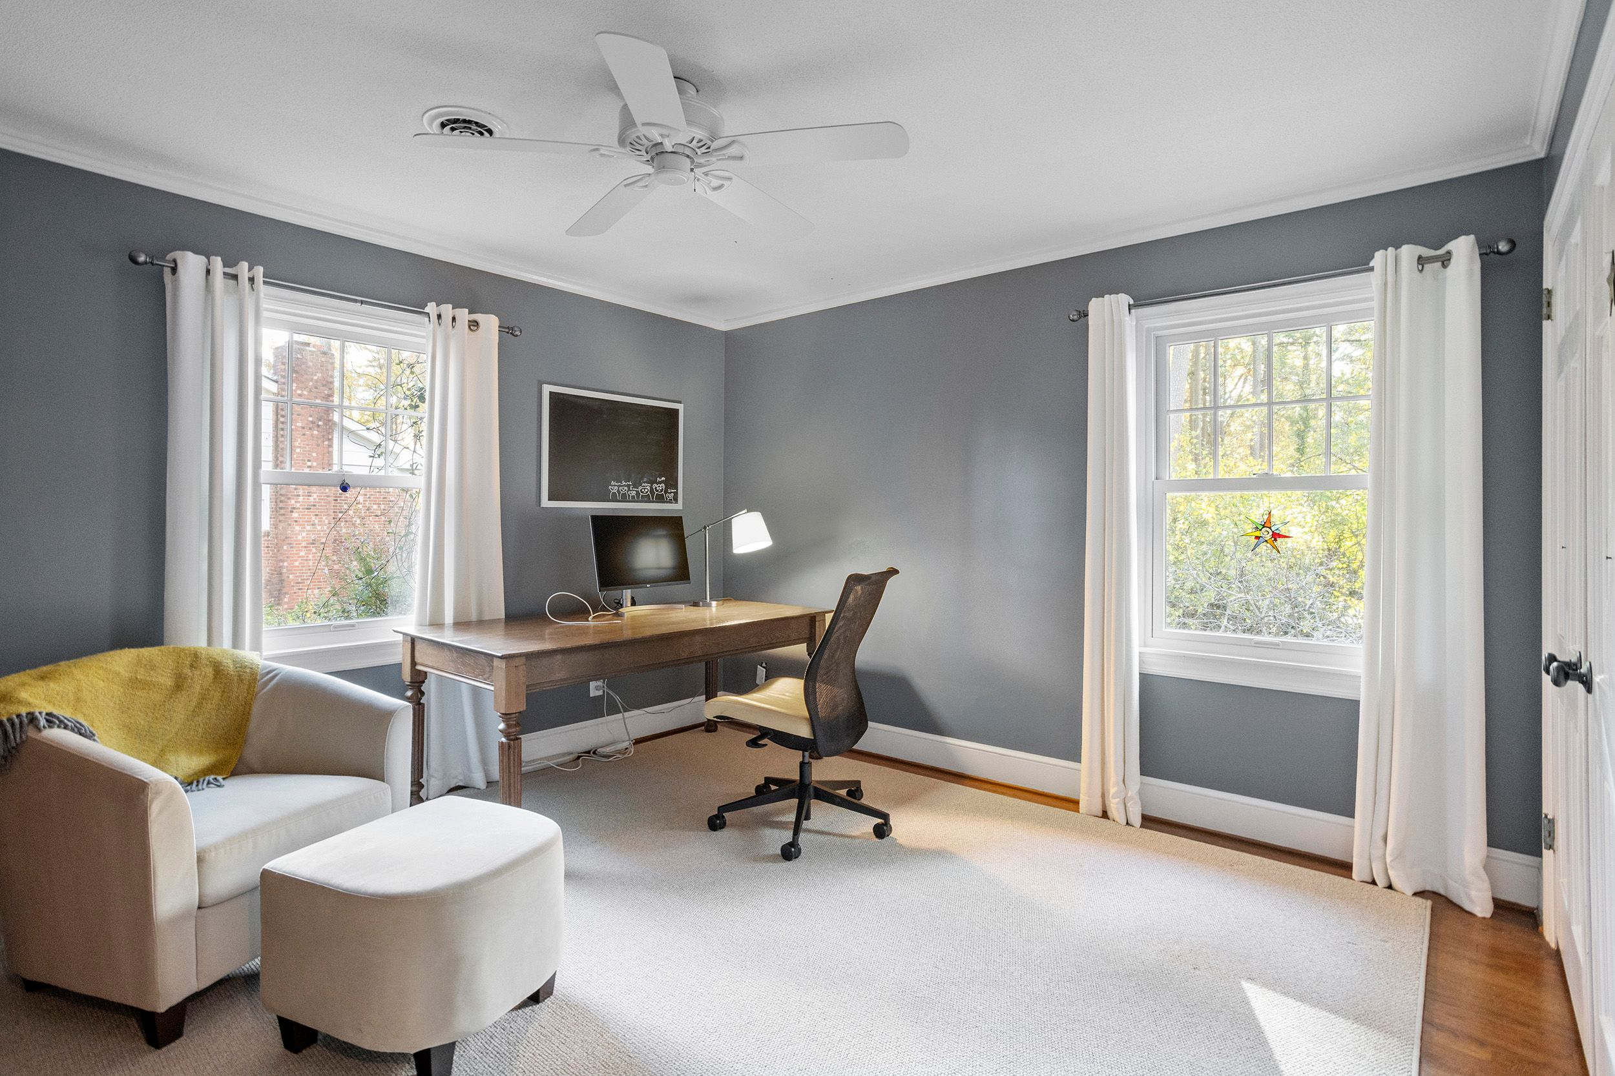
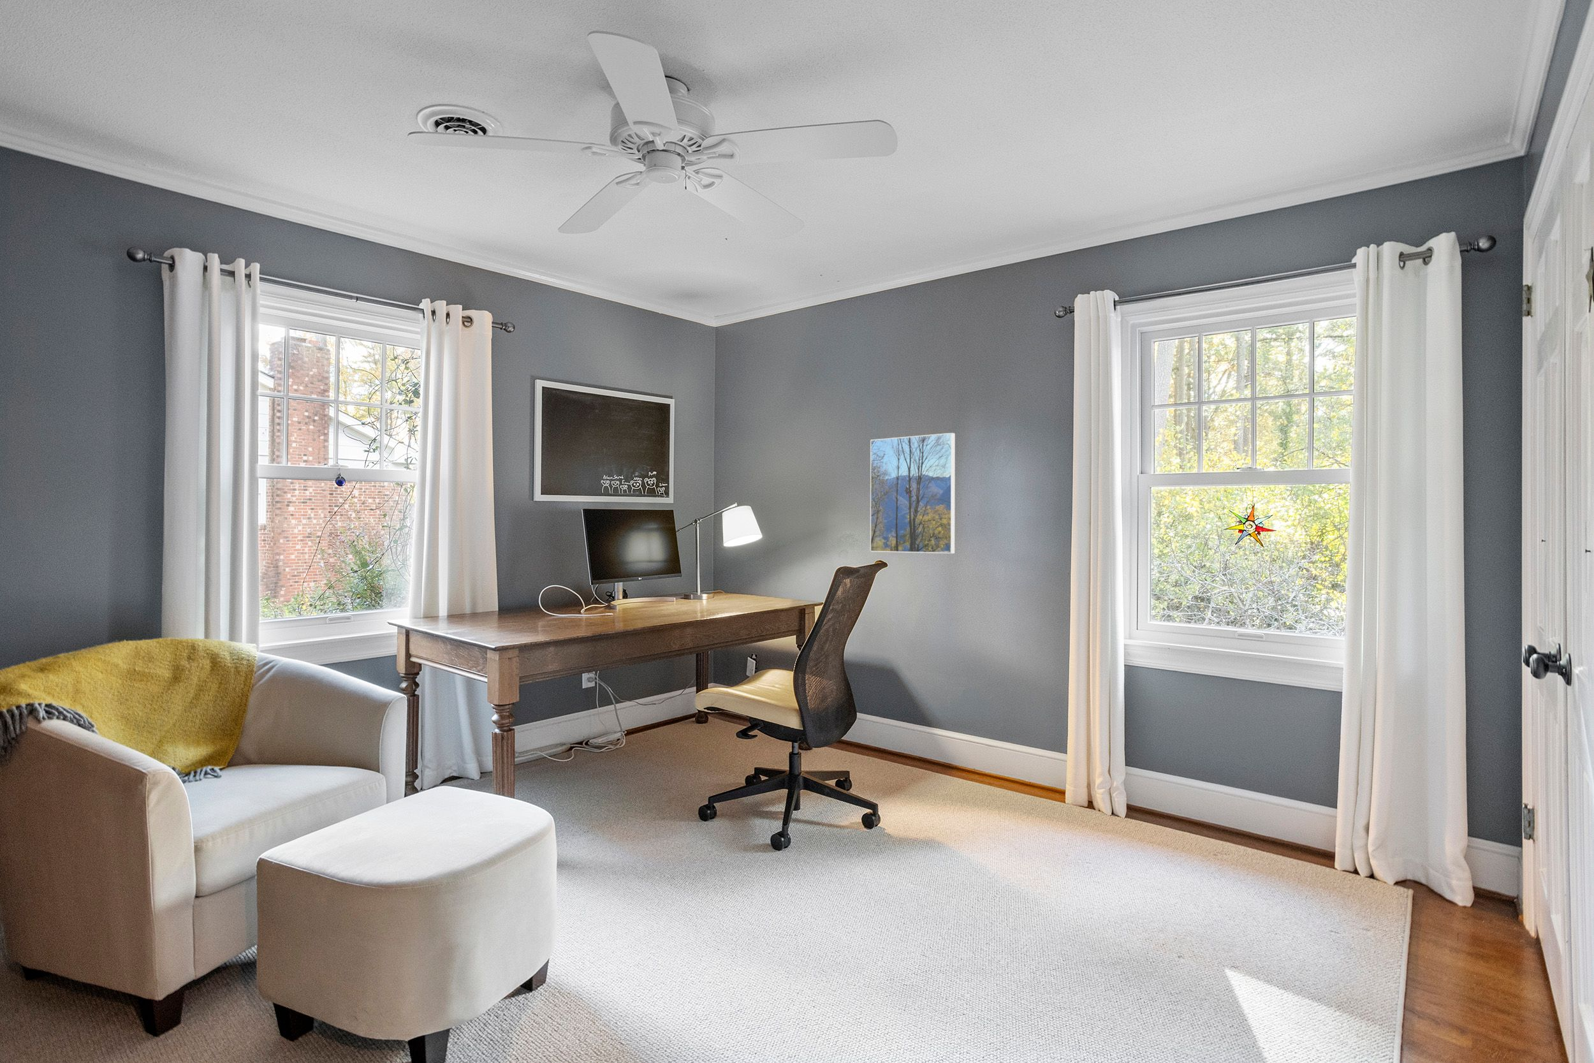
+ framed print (911, 495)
